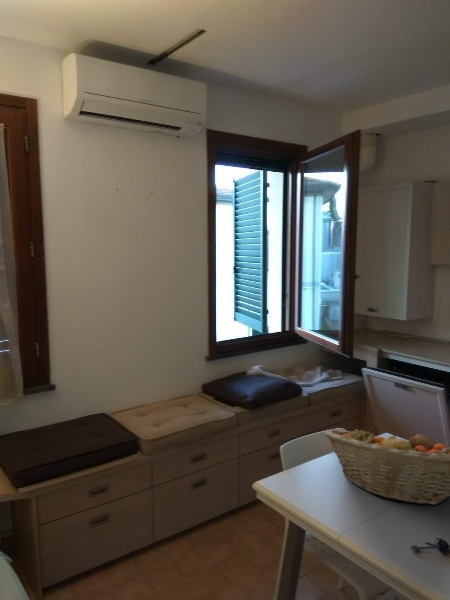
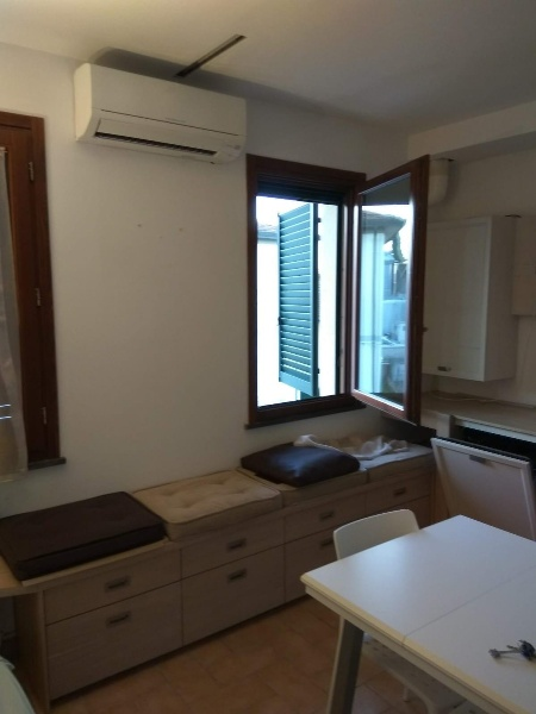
- fruit basket (394, 455)
